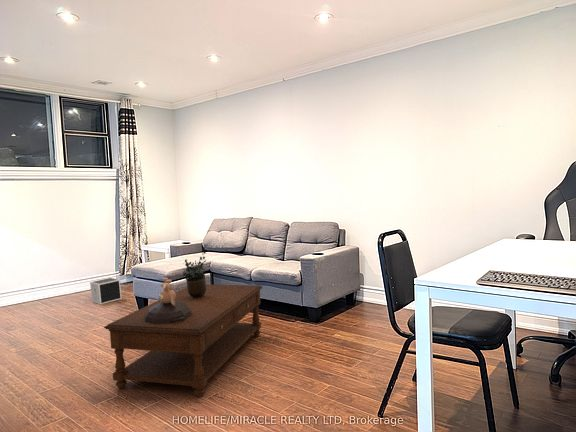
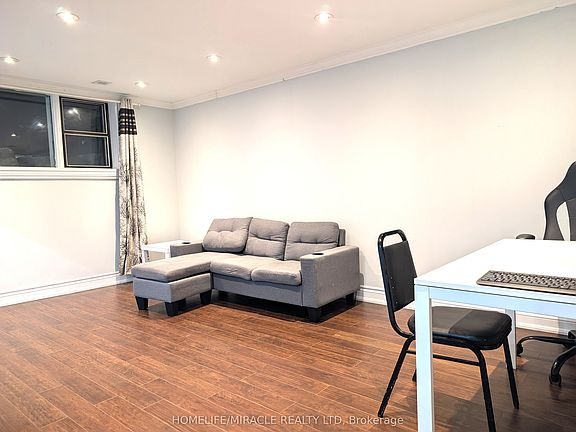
- potted plant (195, 273)
- decorative bowl (167, 297)
- speaker (105, 290)
- coffee table (197, 330)
